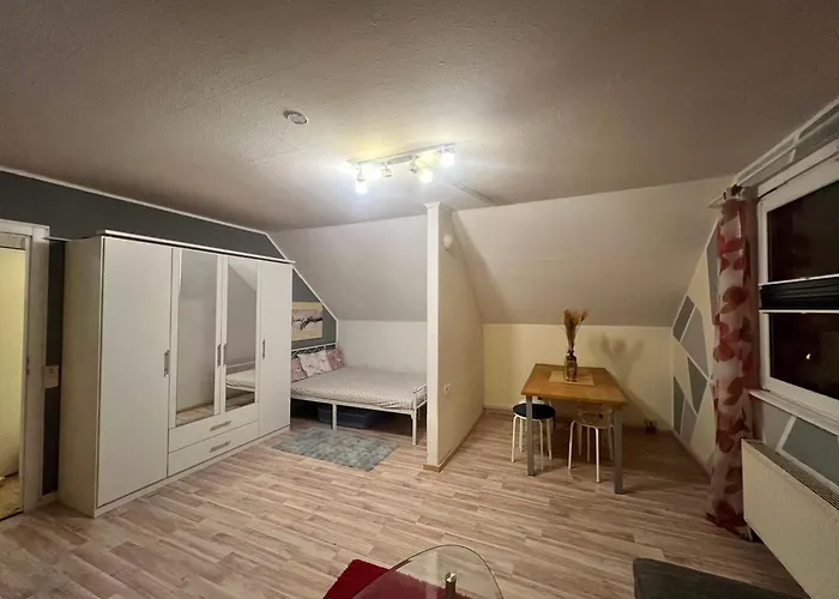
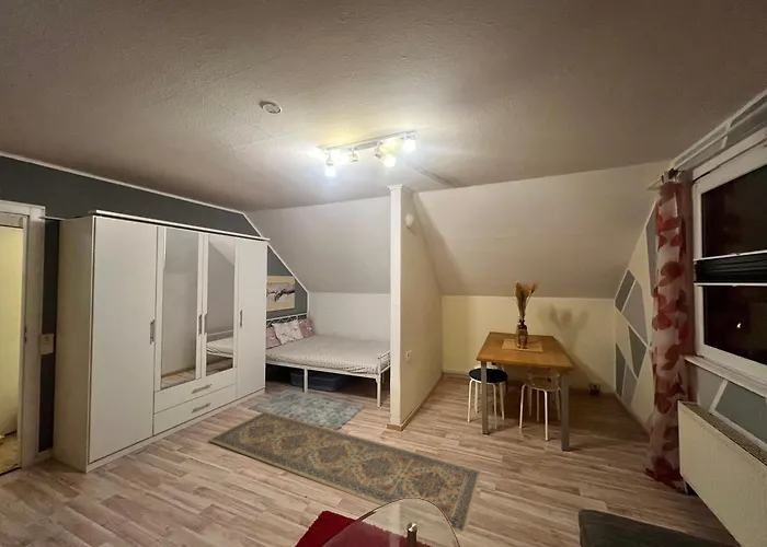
+ rug (333, 454)
